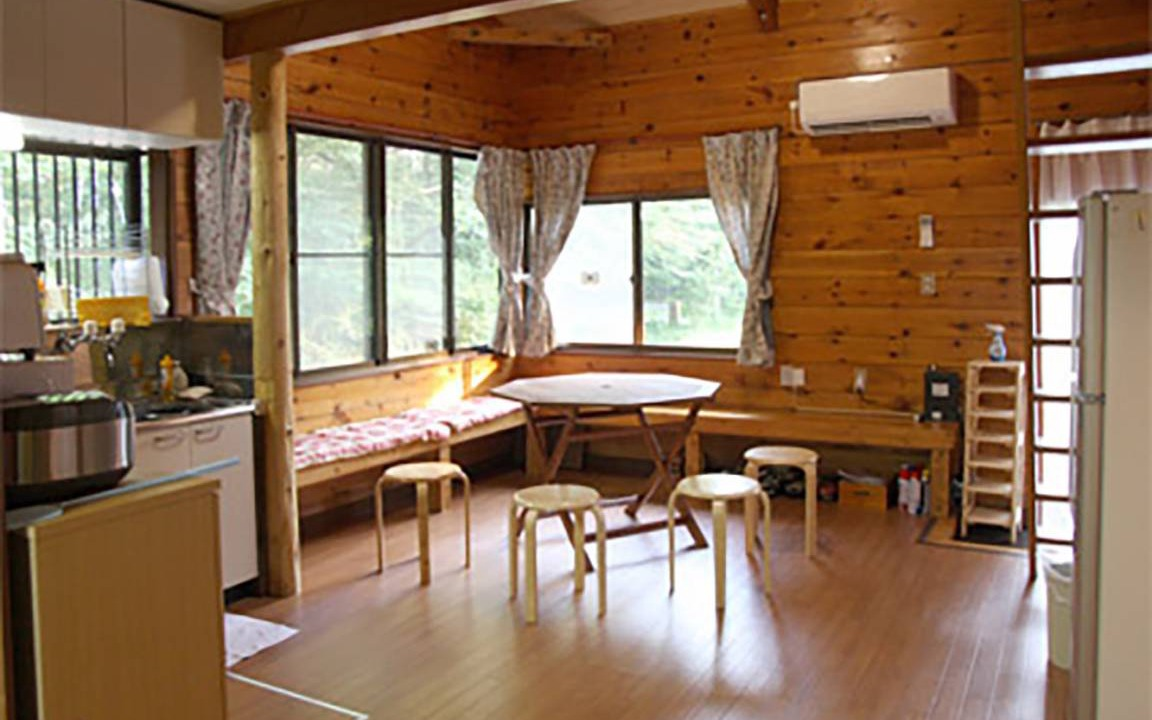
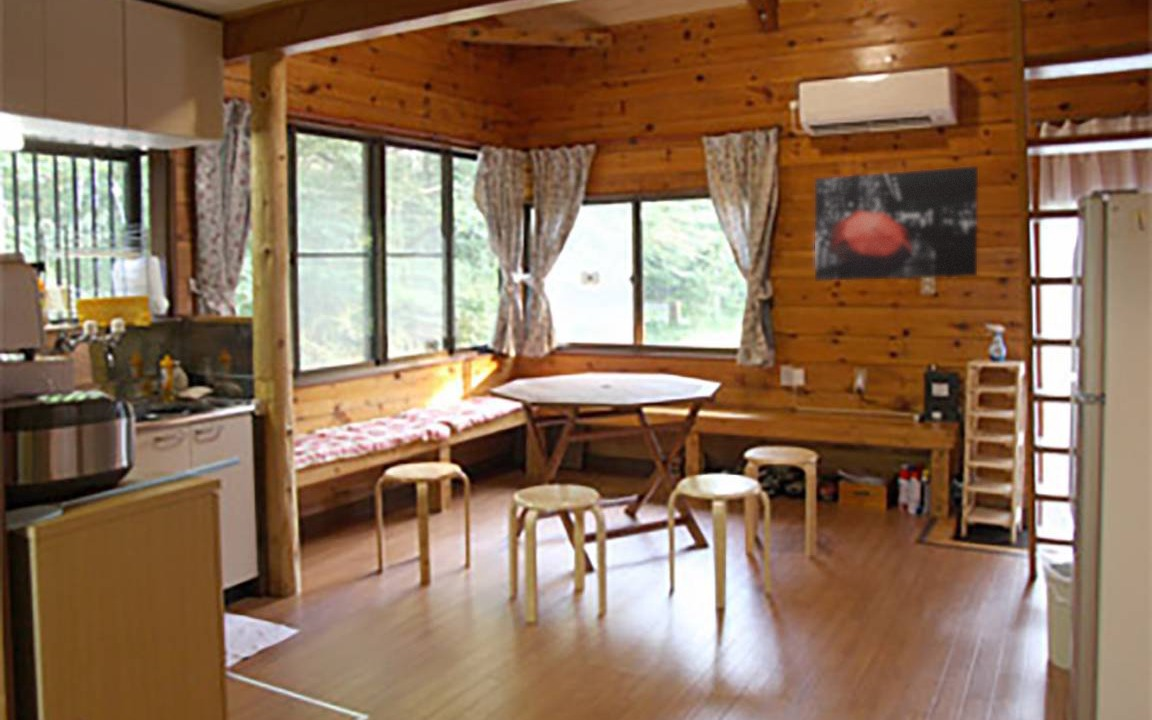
+ wall art (893, 225)
